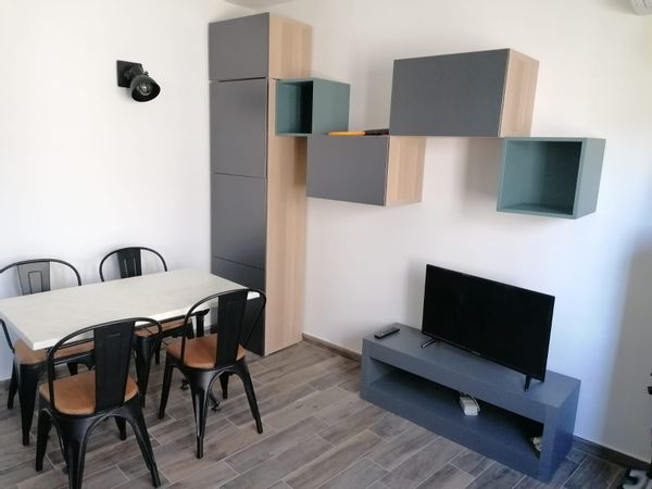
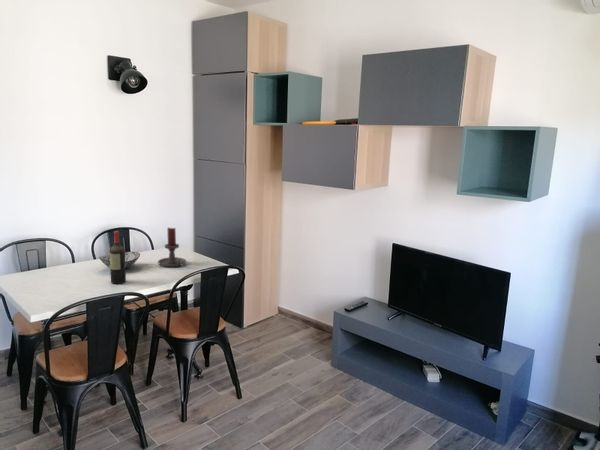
+ candle holder (174, 246)
+ wine bottle (117, 256)
+ decorative bowl (125, 261)
